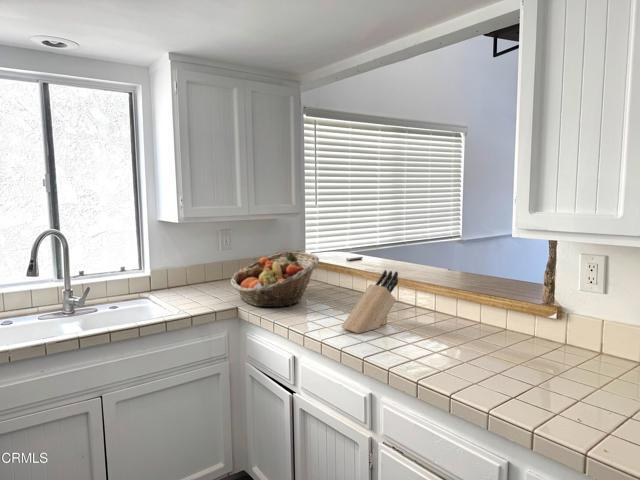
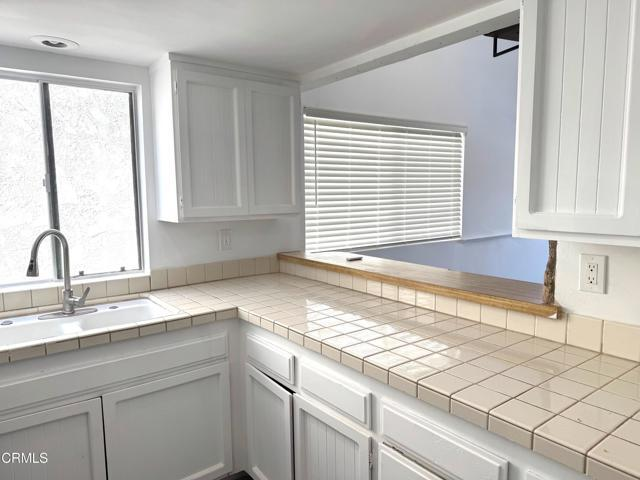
- fruit basket (275, 277)
- knife block (372, 299)
